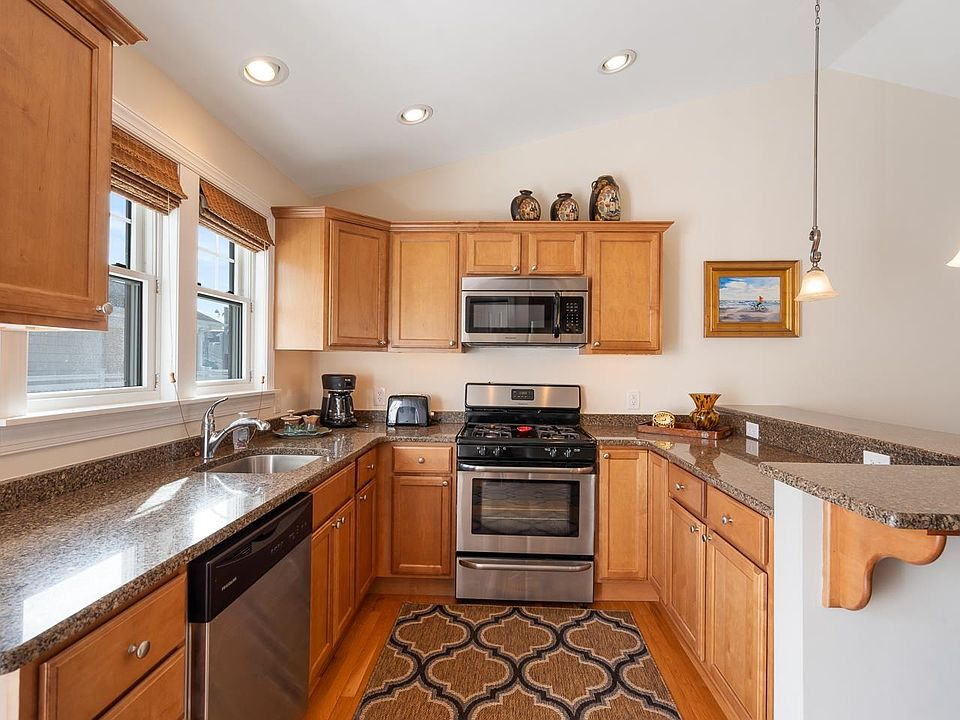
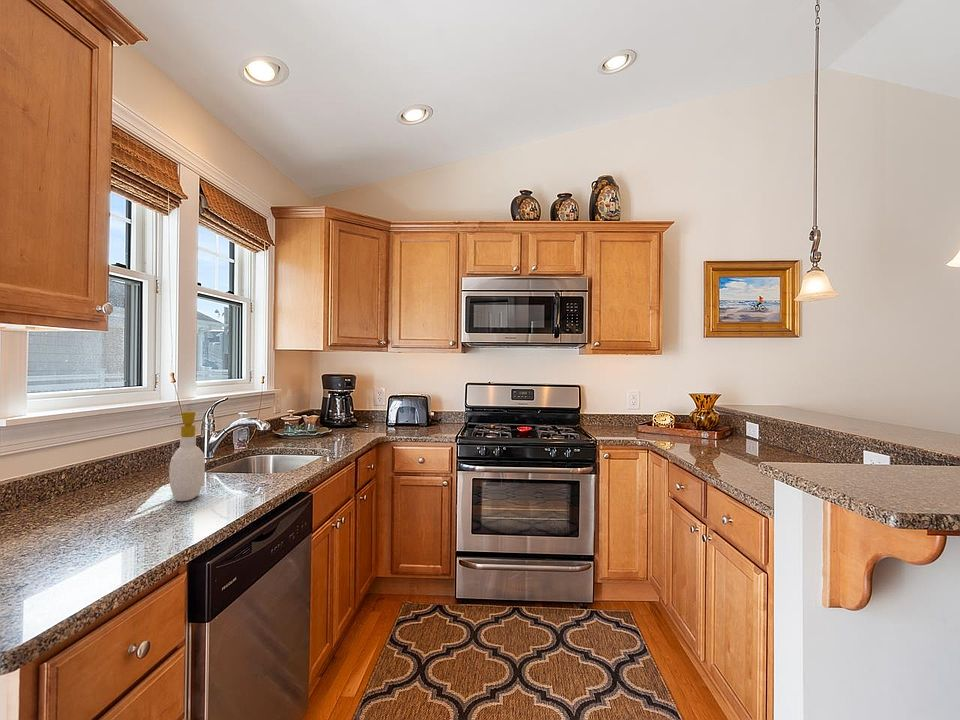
+ soap bottle (186, 454)
